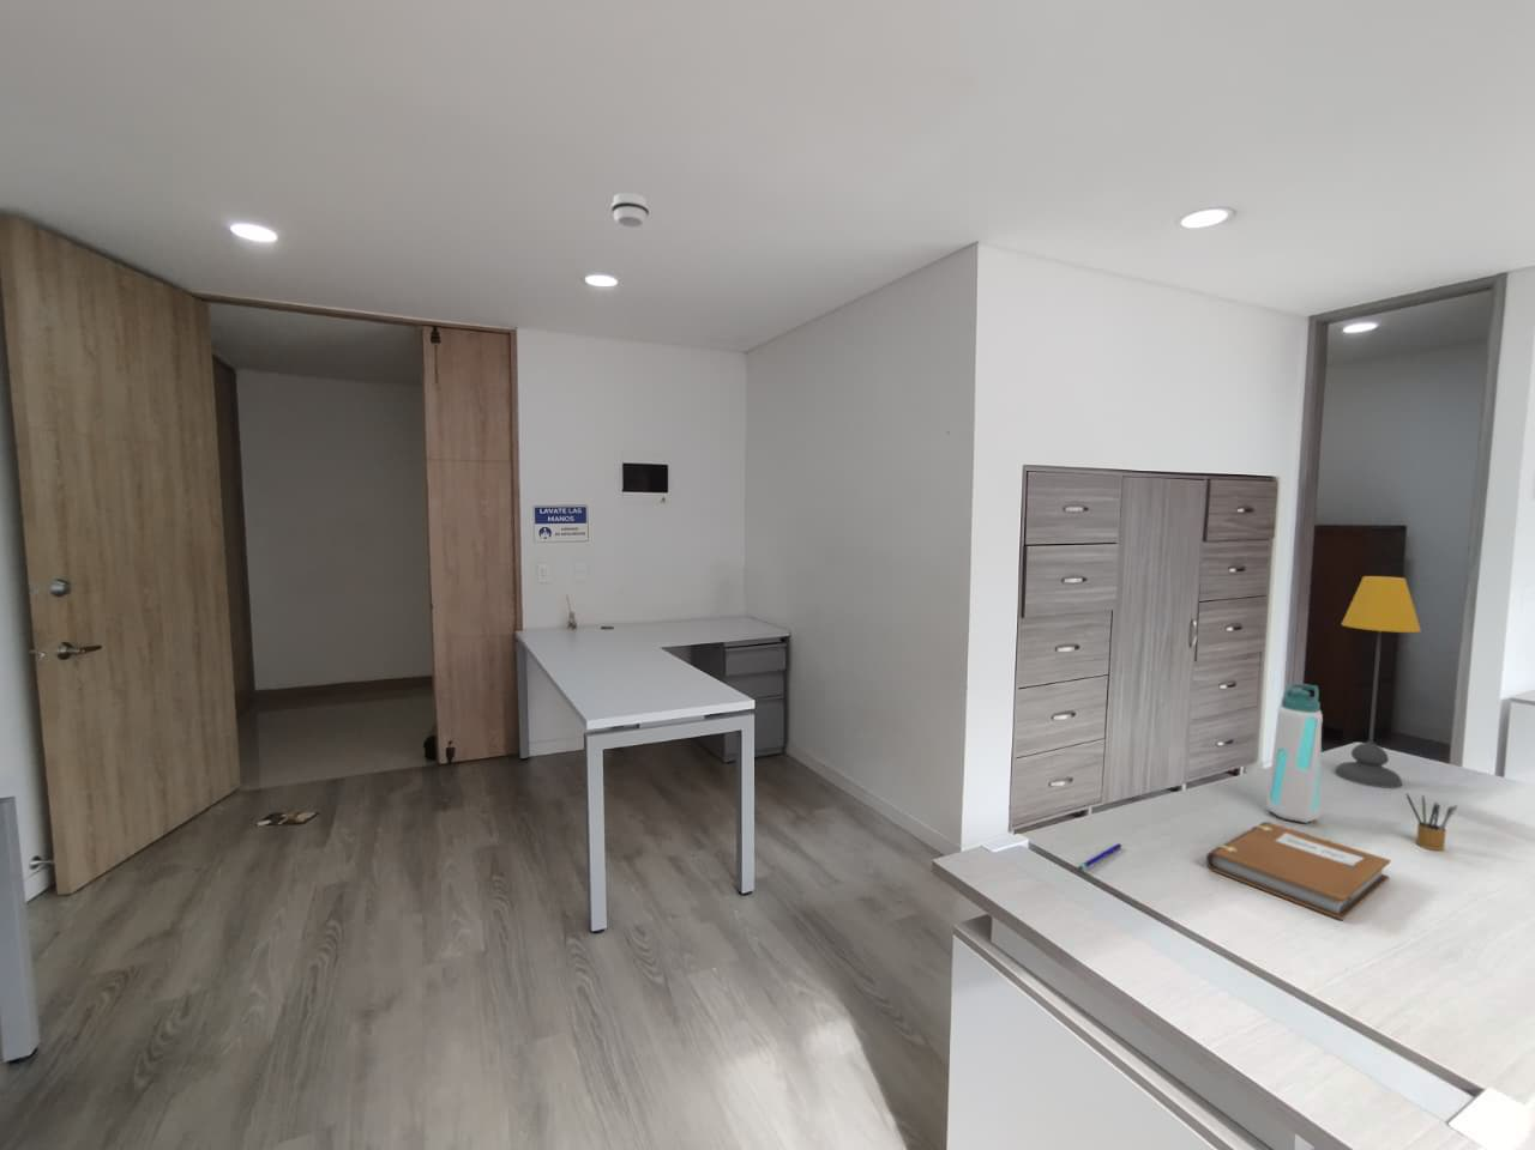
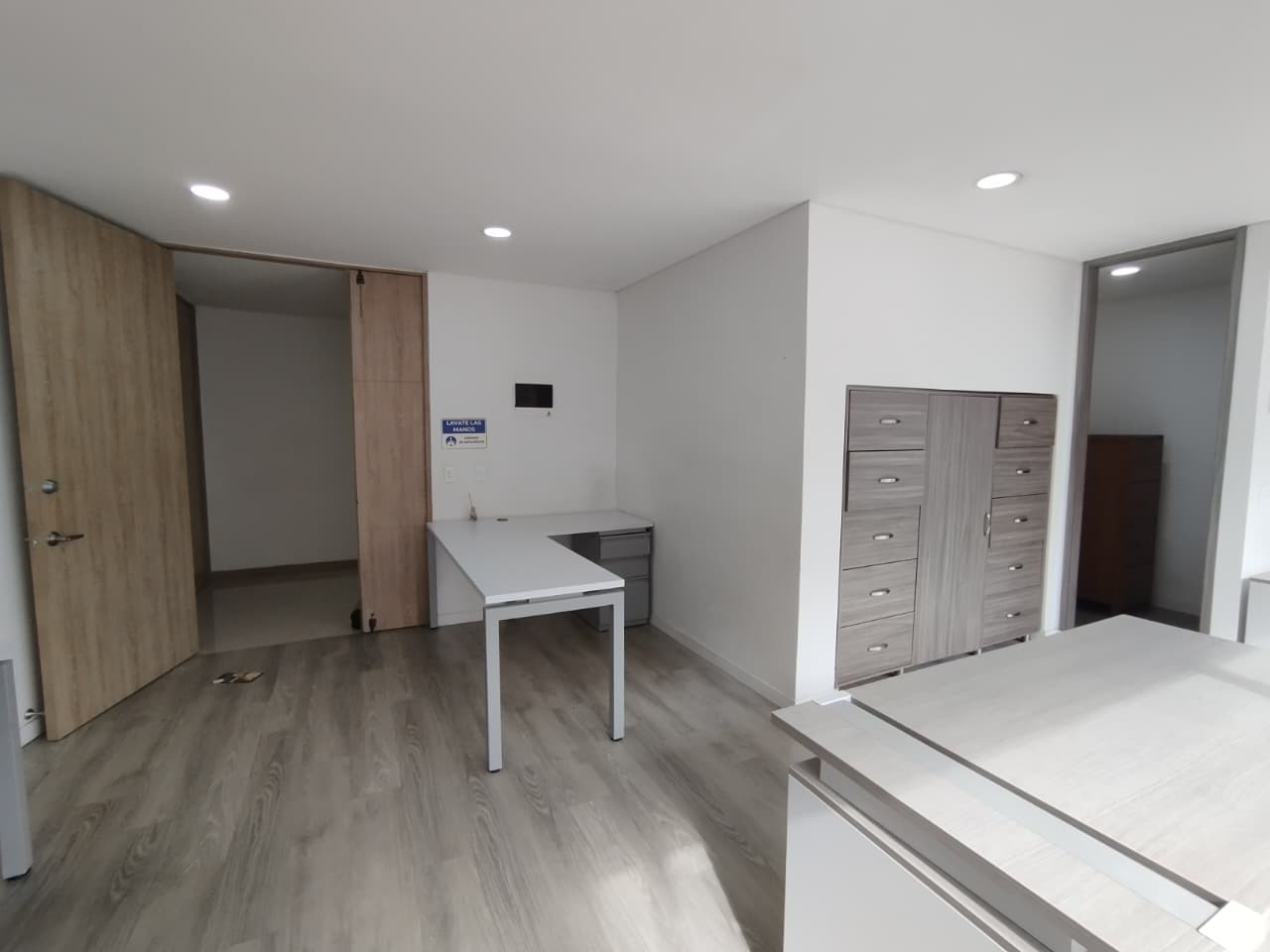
- smoke detector (630, 211)
- pen (1100, 856)
- notebook (1298, 862)
- pencil box (1430, 820)
- water bottle (1297, 751)
- table lamp (1375, 679)
